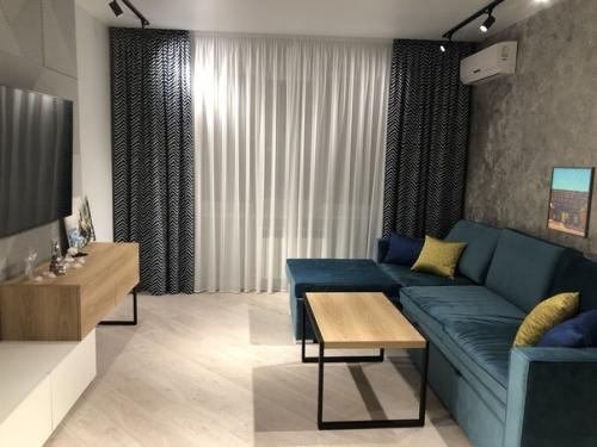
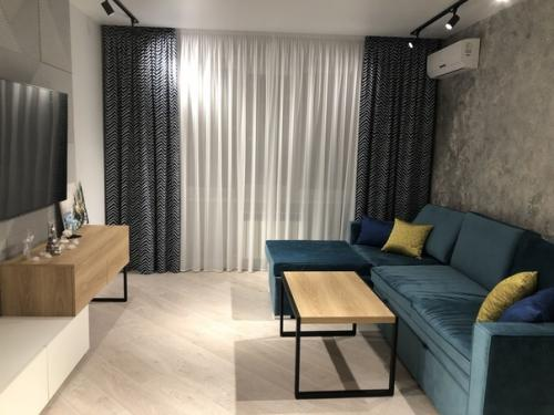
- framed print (568, 200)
